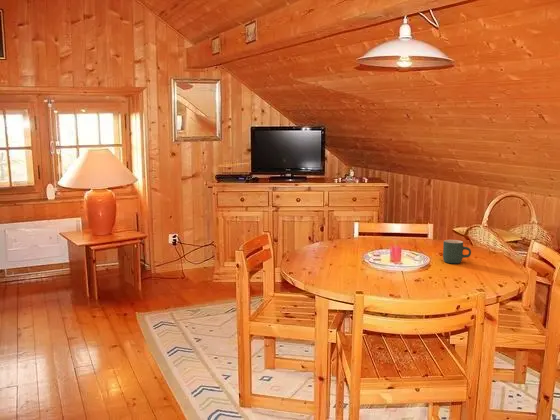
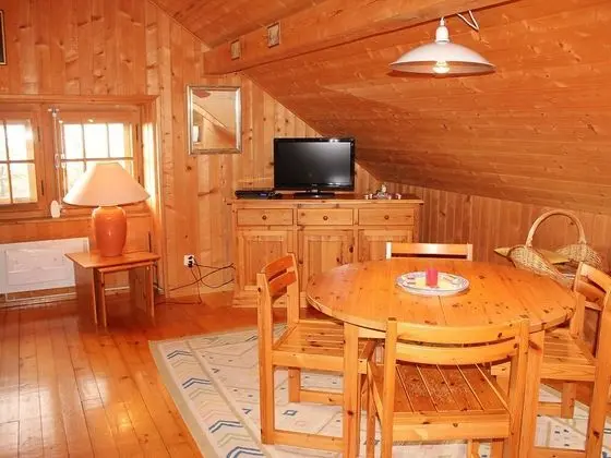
- mug (456, 251)
